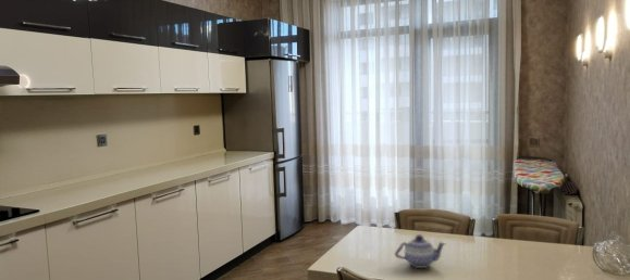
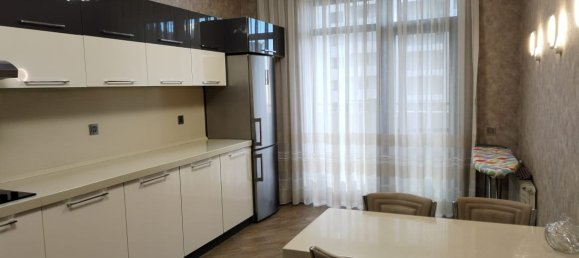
- teapot (420, 250)
